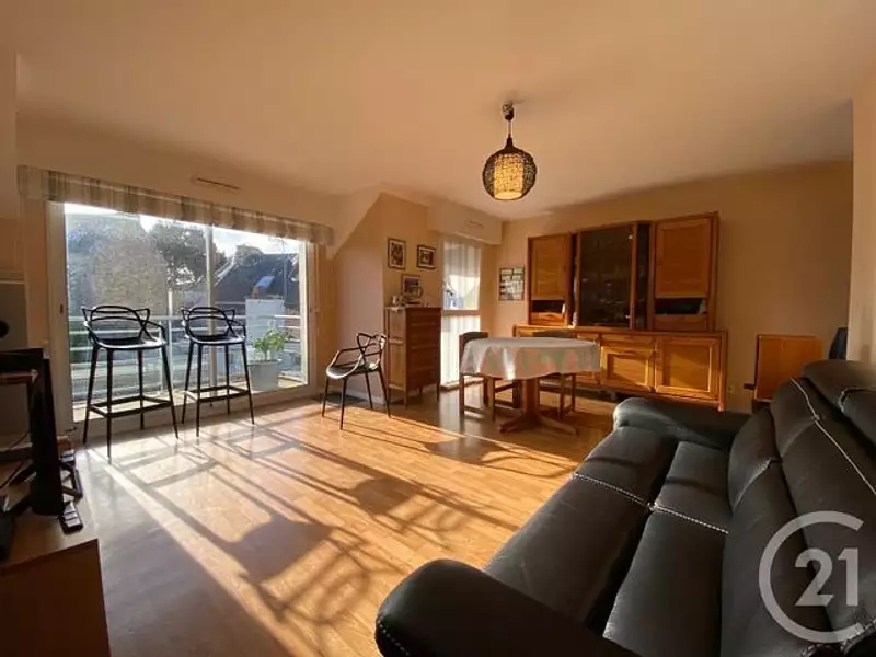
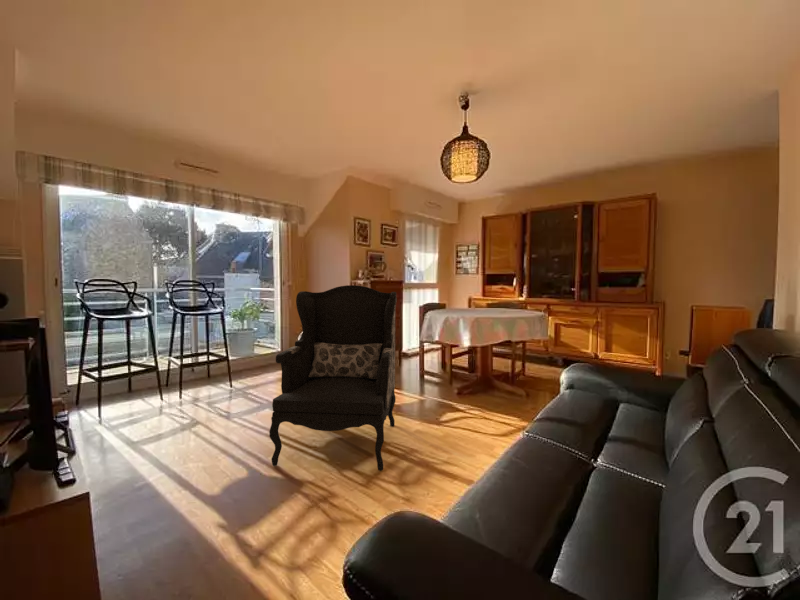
+ armchair (341, 364)
